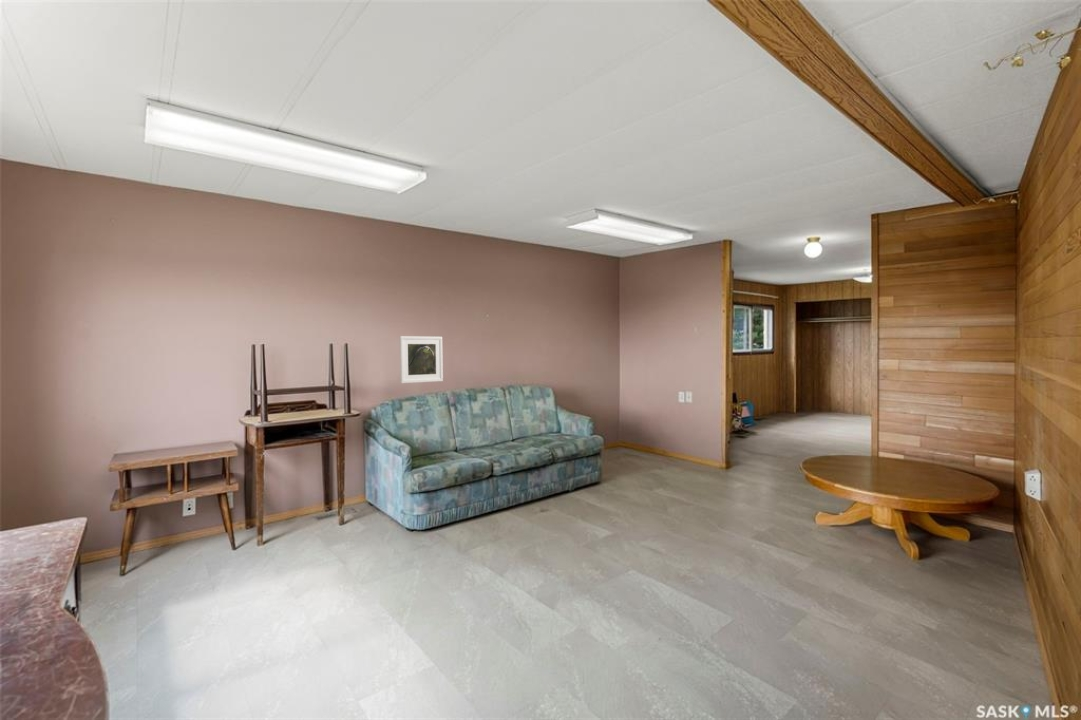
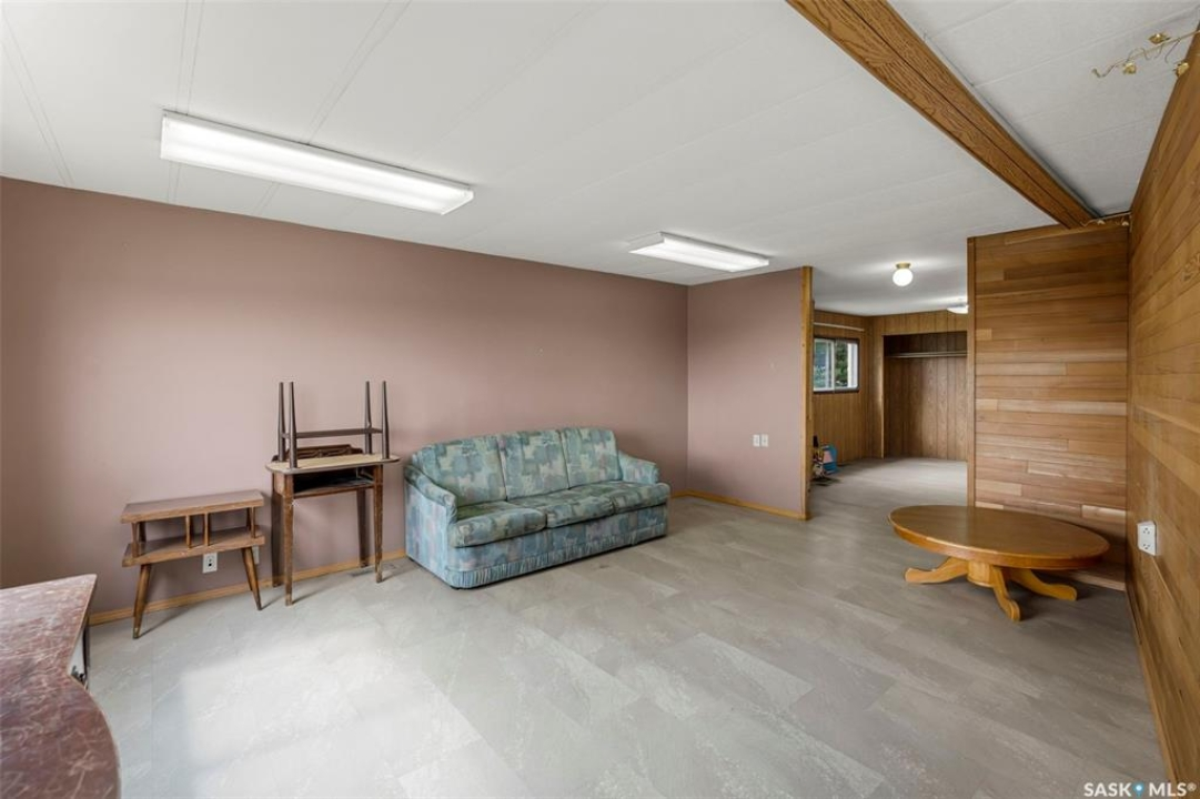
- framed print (421, 359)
